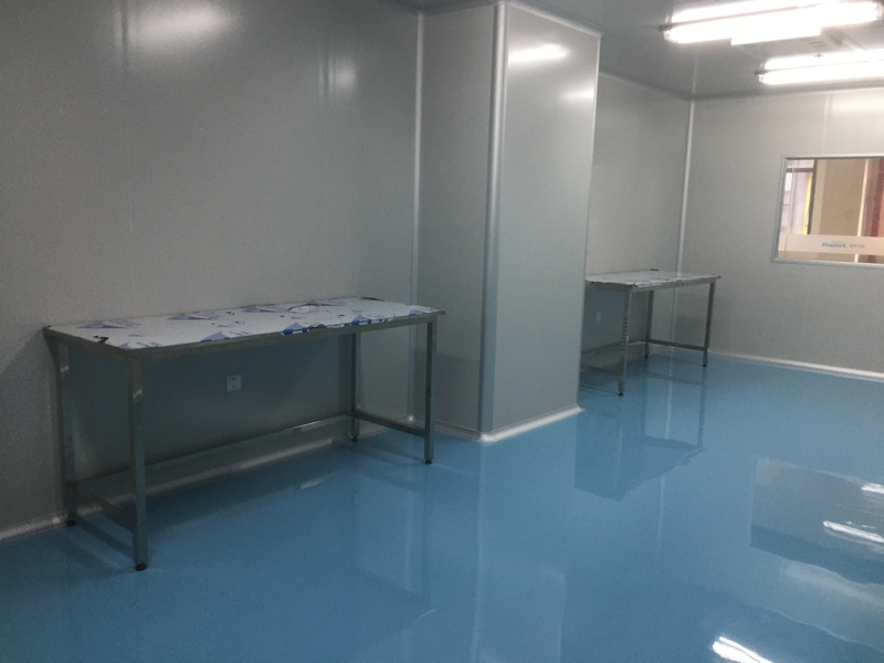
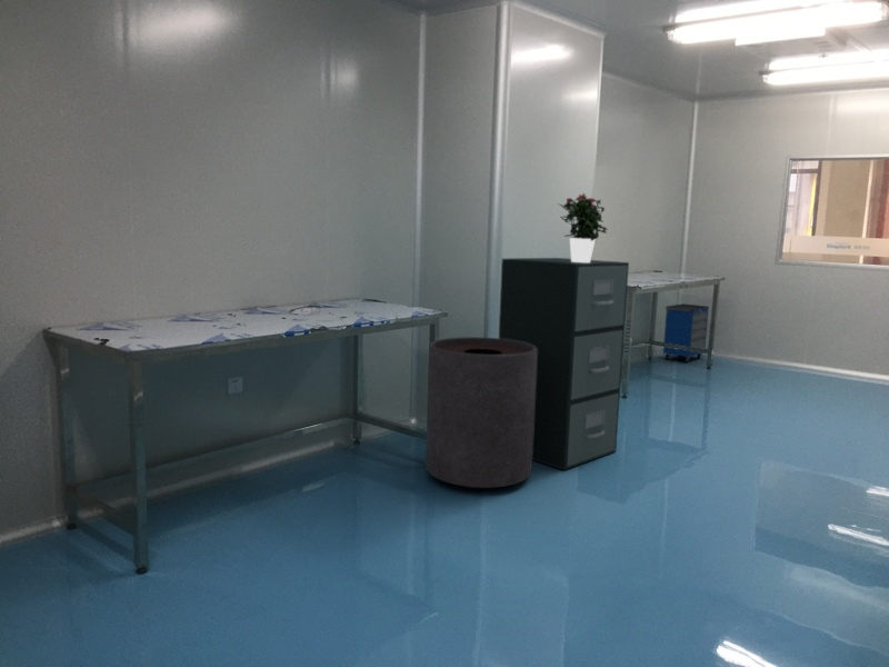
+ cabinet (685, 332)
+ potted flower (582, 227)
+ trash can (480, 411)
+ filing cabinet (562, 357)
